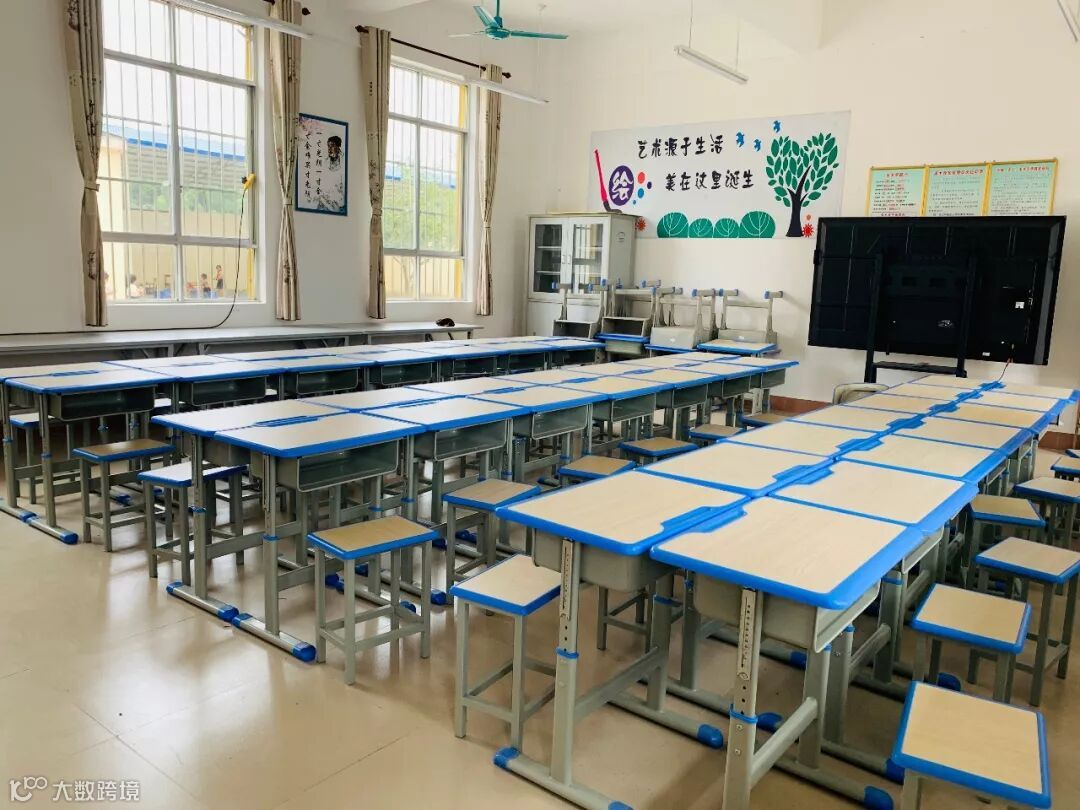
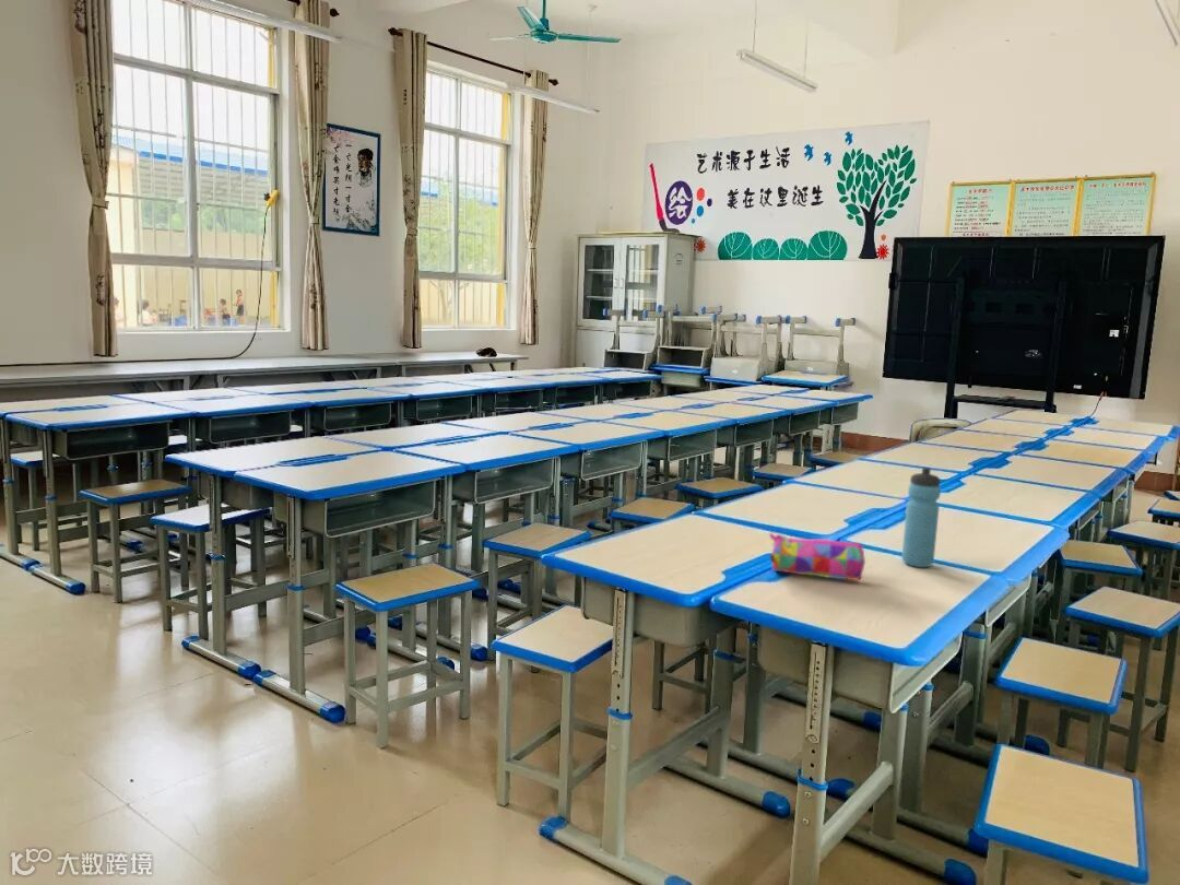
+ water bottle (921, 516)
+ pencil case (815, 556)
